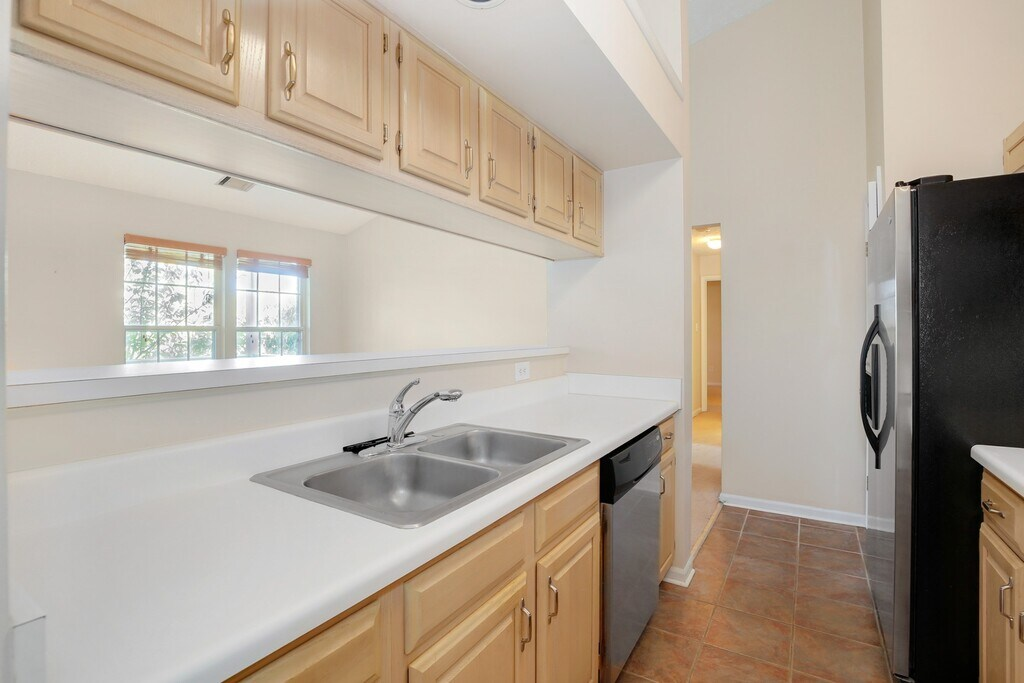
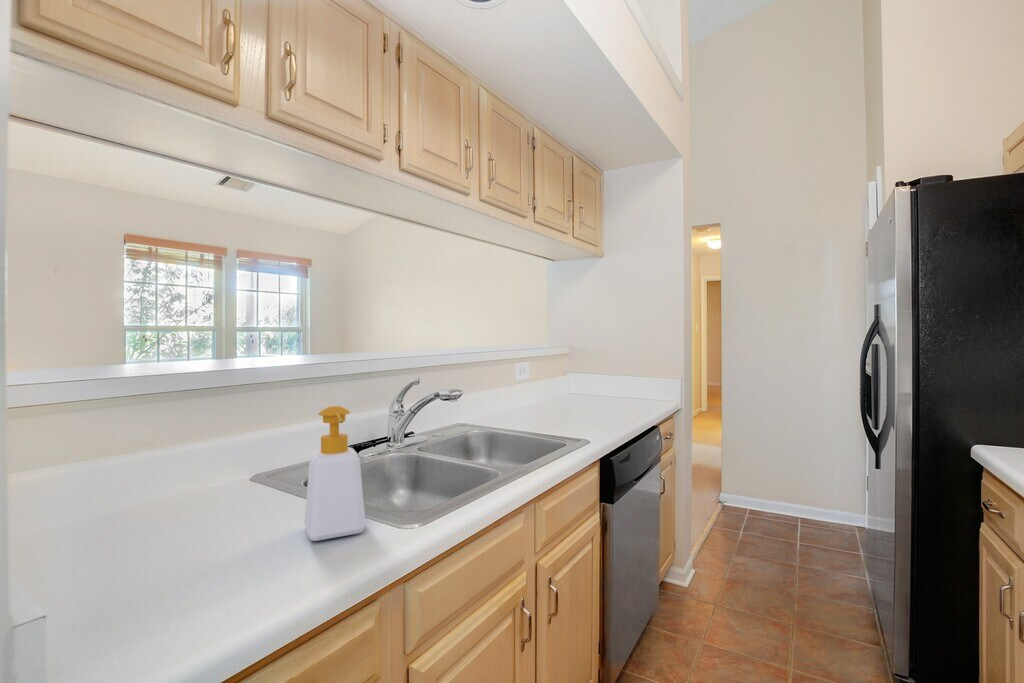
+ soap bottle (336, 470)
